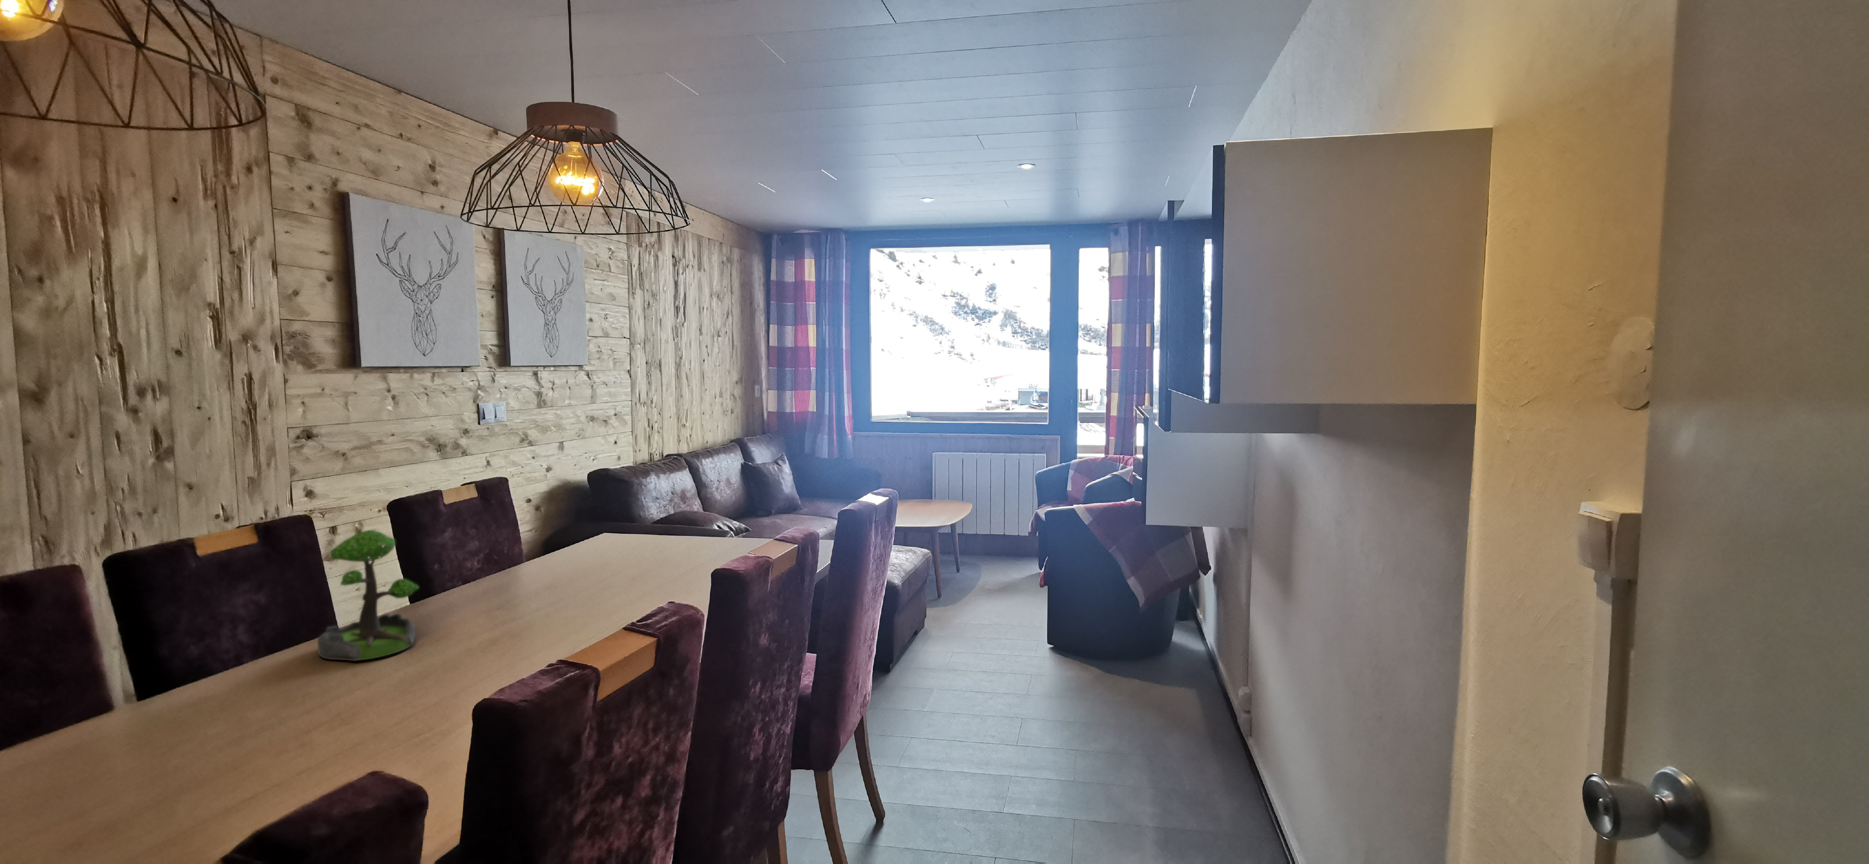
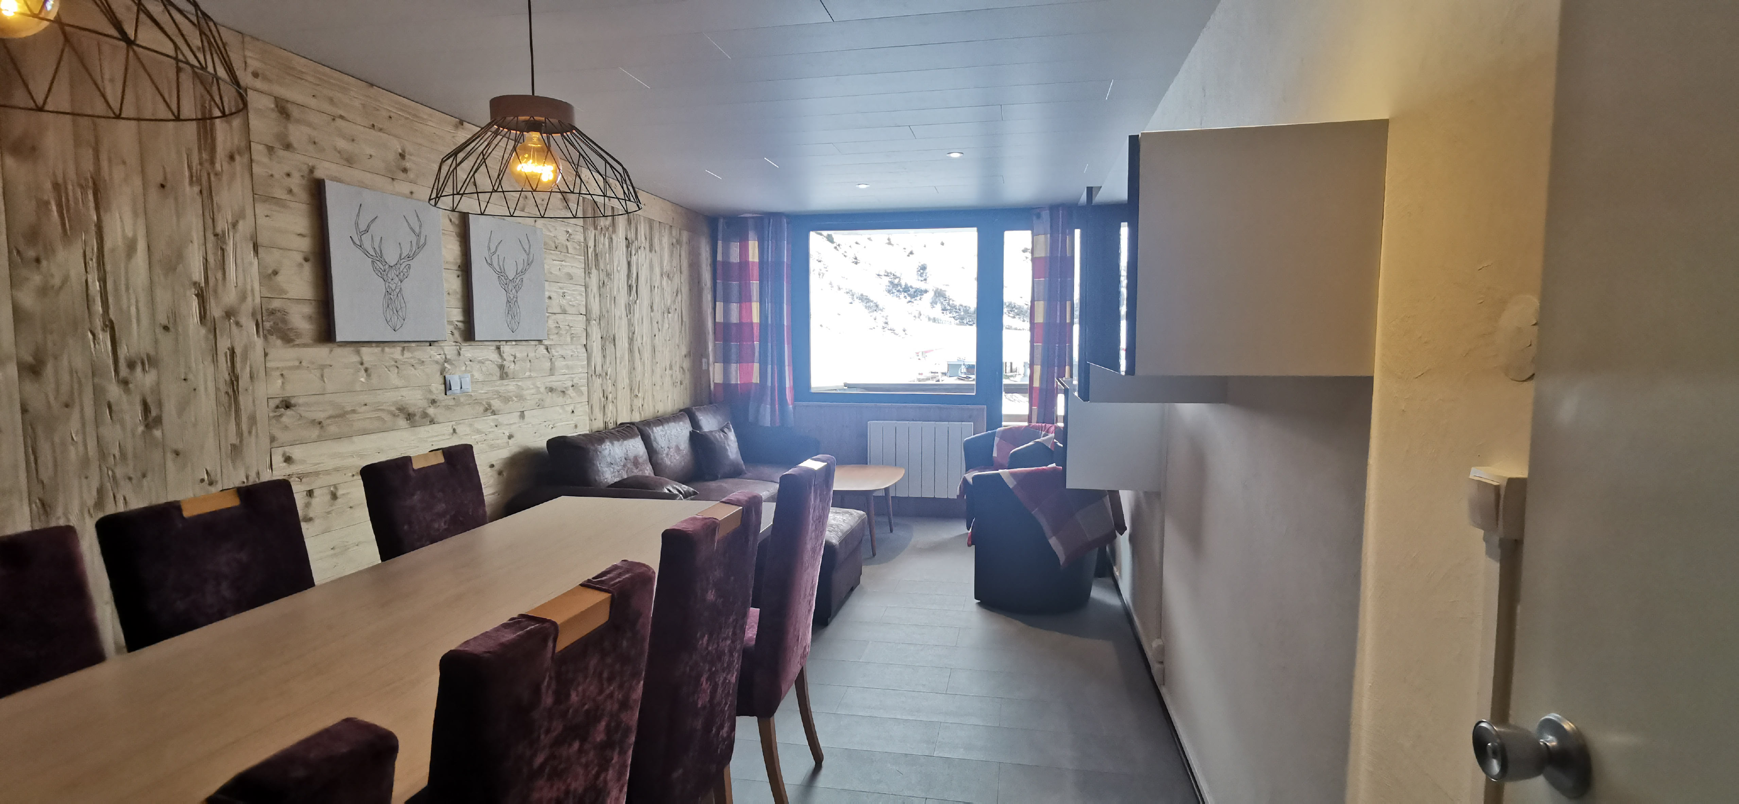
- plant (368, 589)
